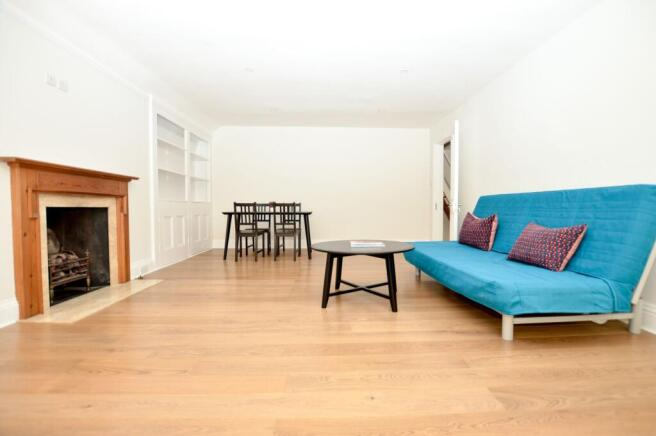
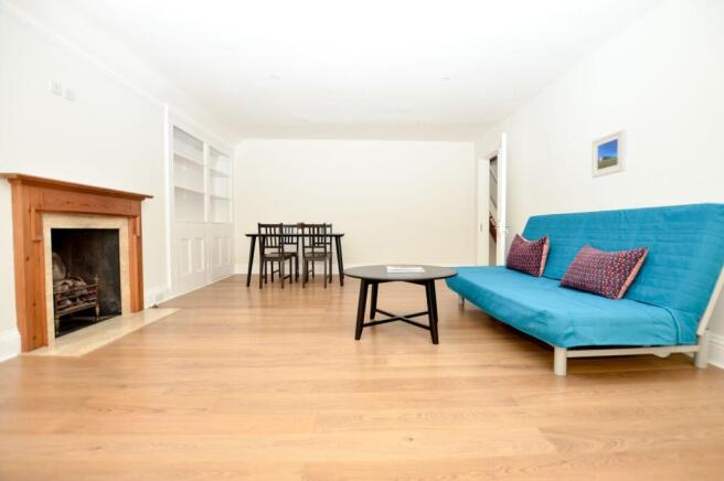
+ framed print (607, 154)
